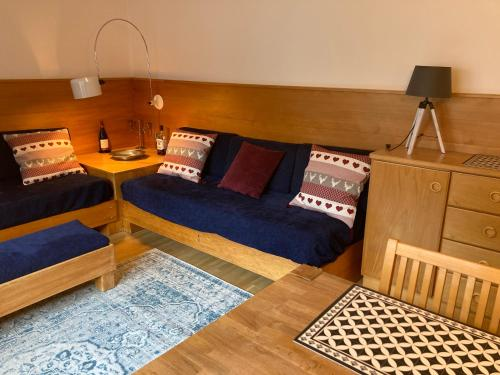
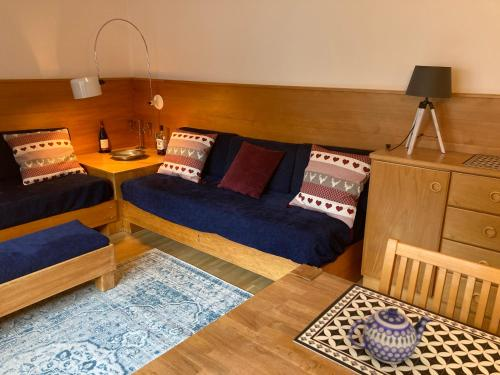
+ teapot (389, 331)
